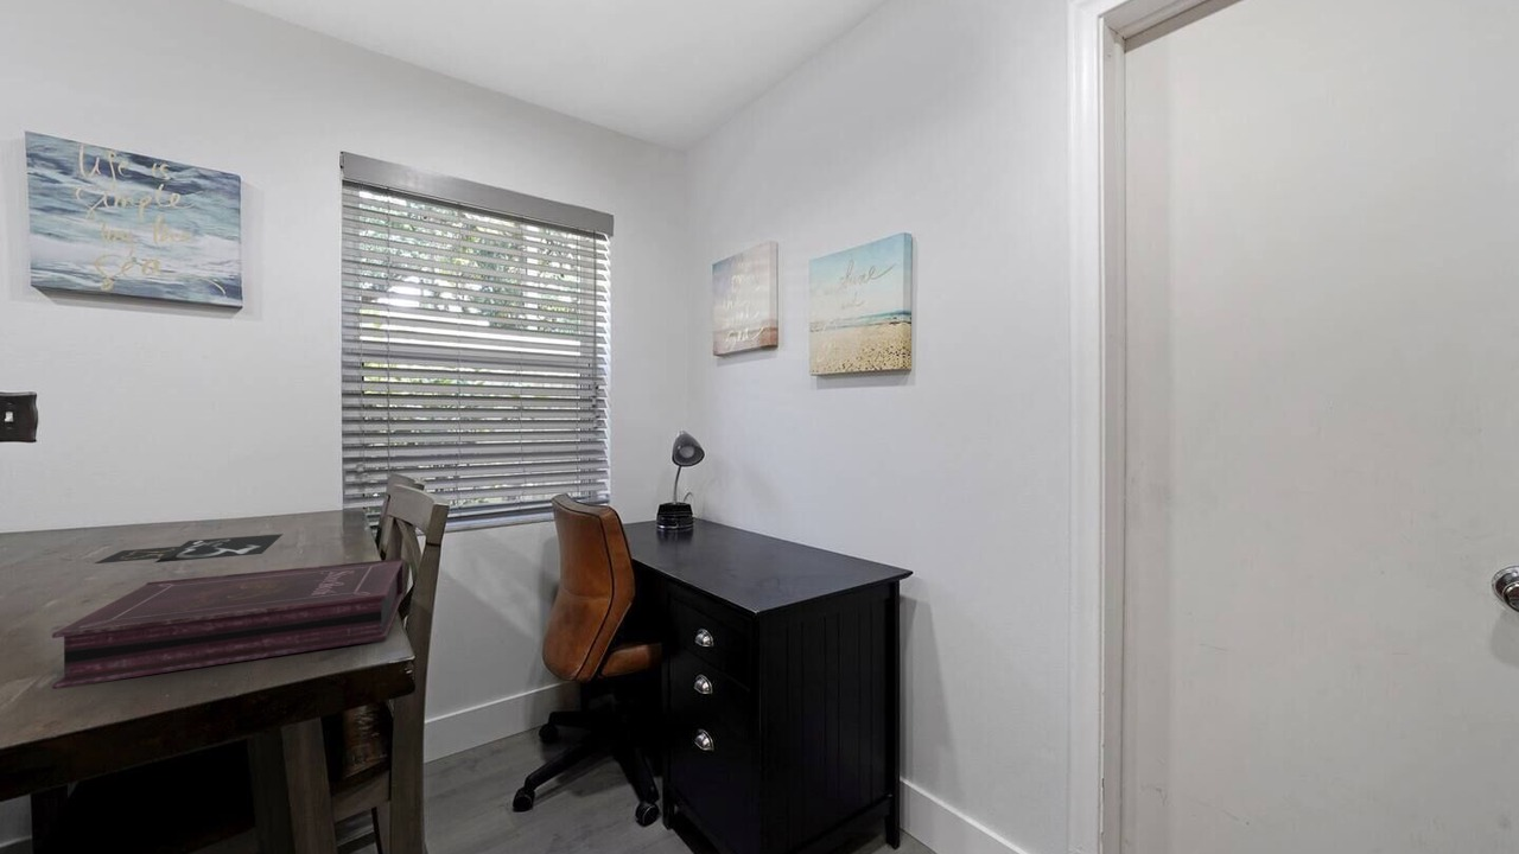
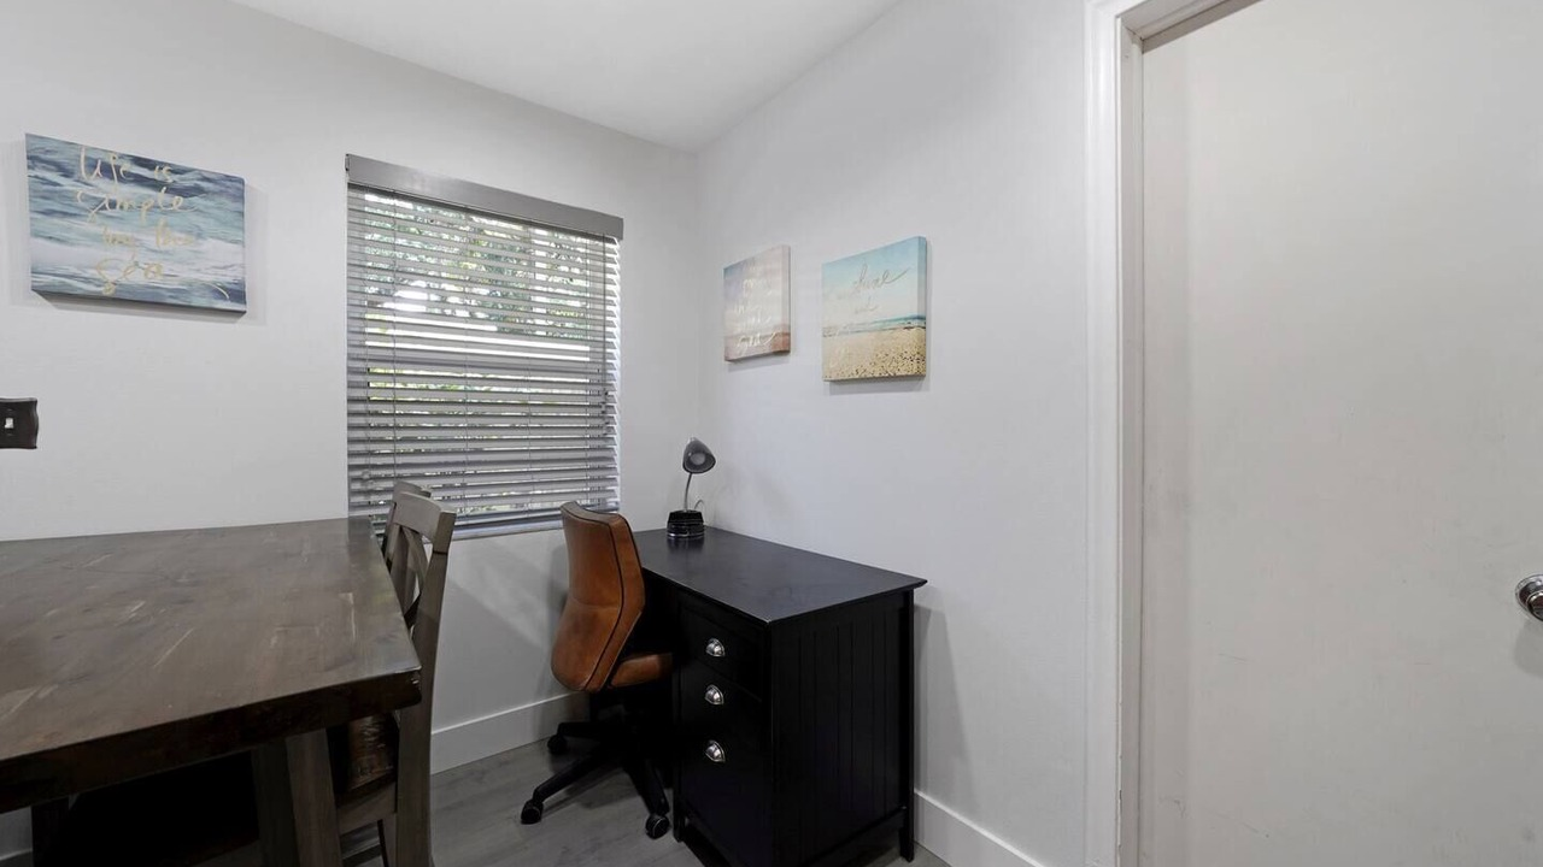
- book (259, 585)
